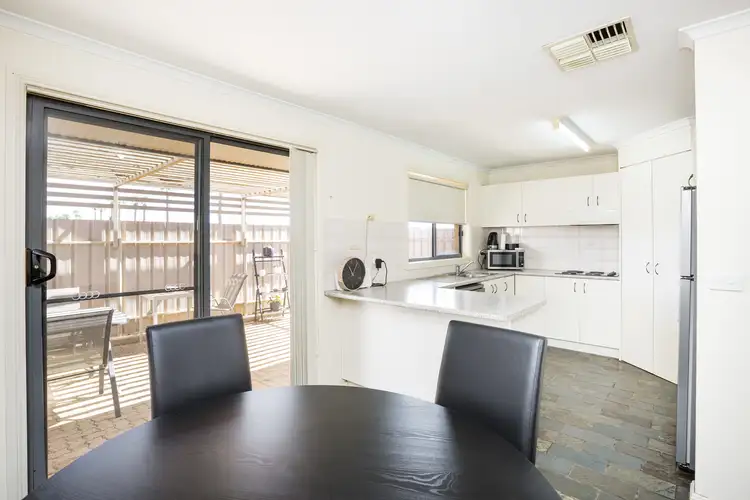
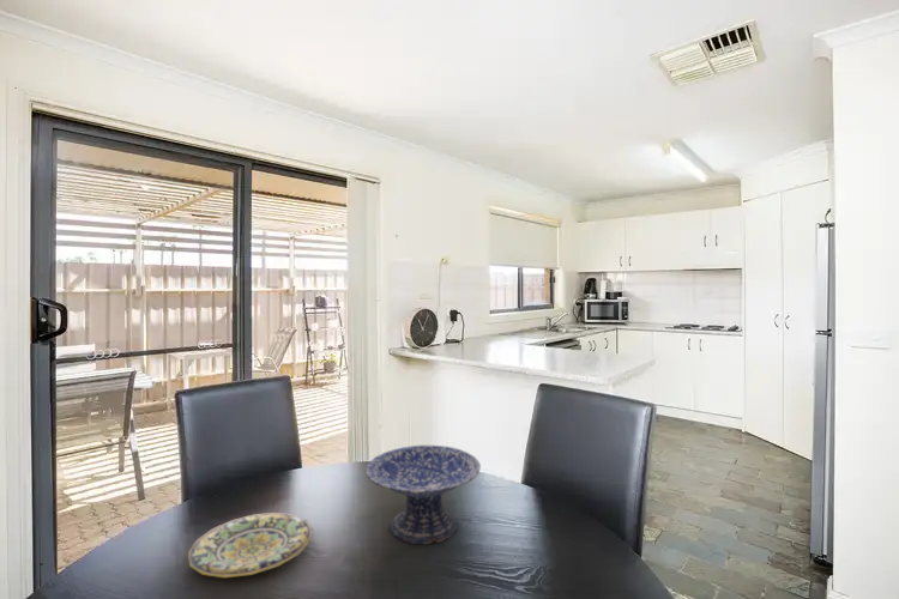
+ plate (253, 545)
+ decorative bowl (423, 495)
